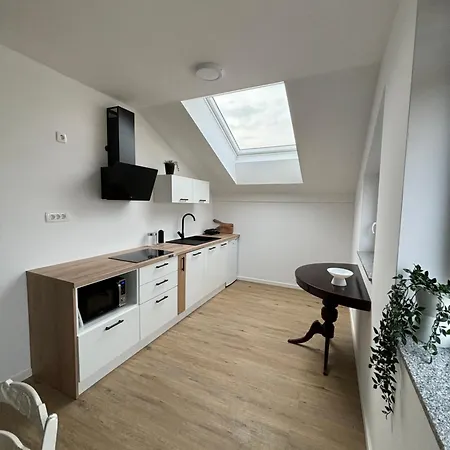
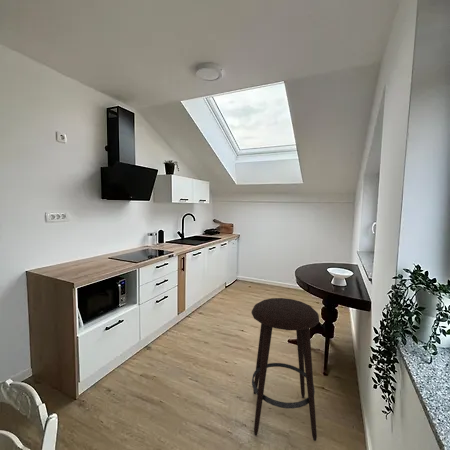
+ stool (283, 363)
